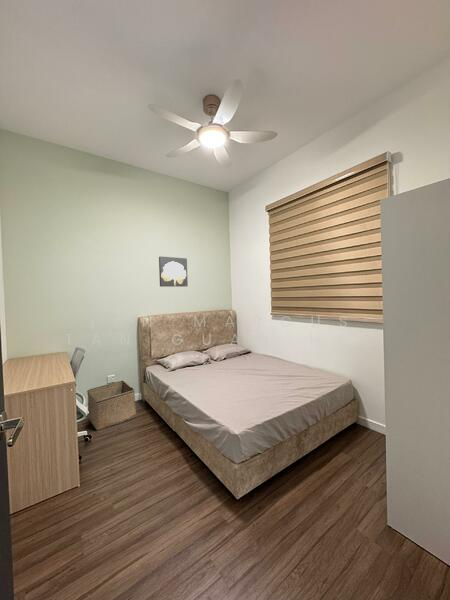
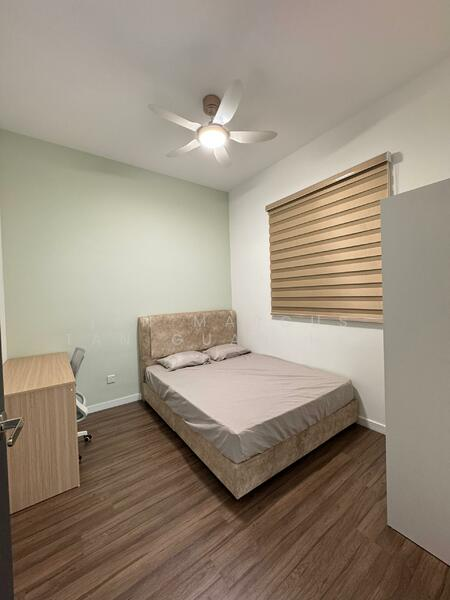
- wall art (173, 272)
- storage bin (111, 403)
